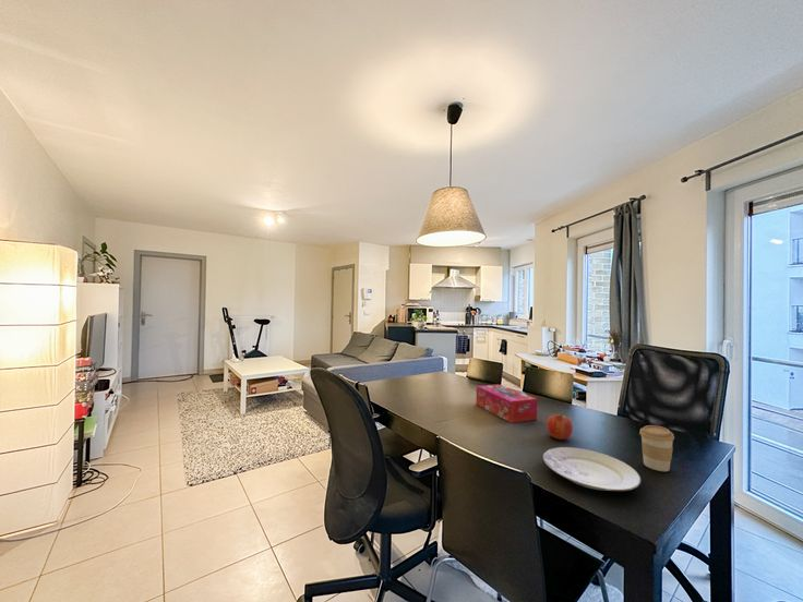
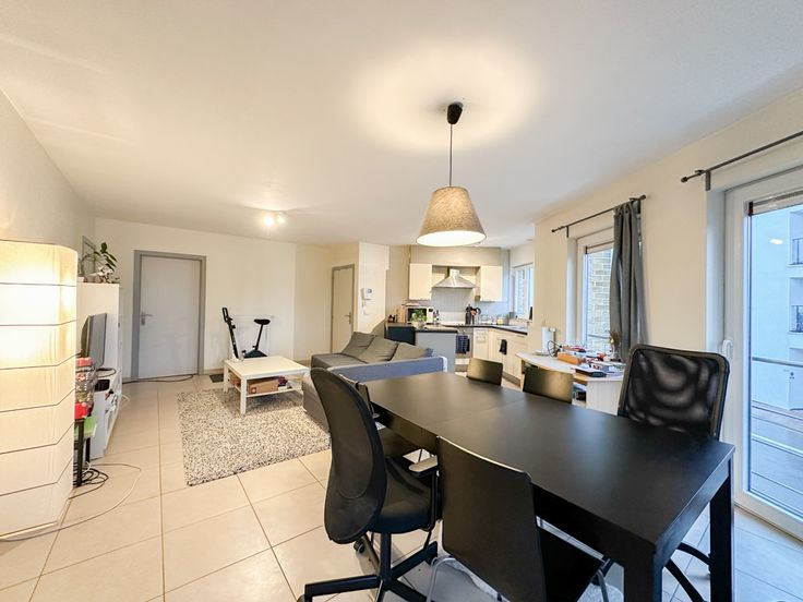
- tissue box (504, 401)
- coffee cup (656, 447)
- plate (588, 470)
- fruit (559, 425)
